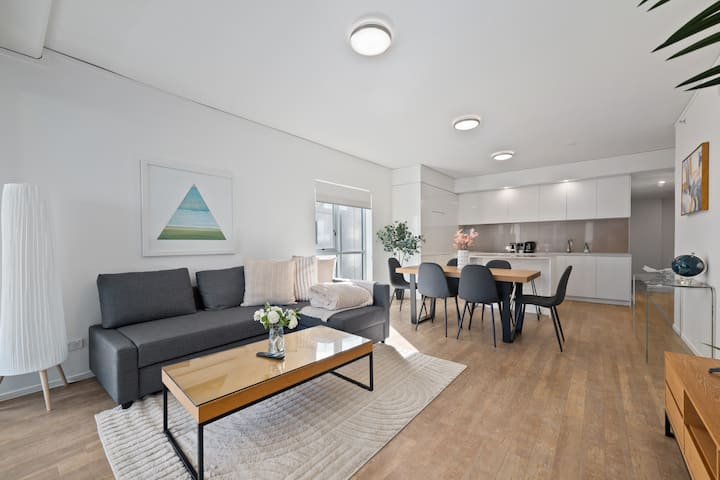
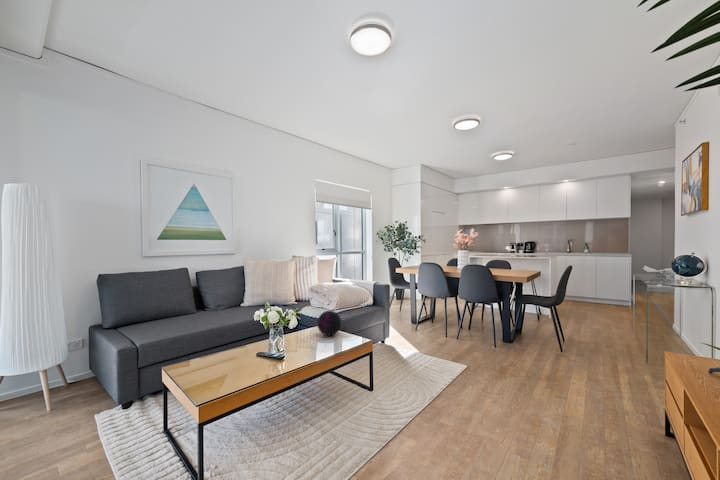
+ decorative orb (329, 323)
